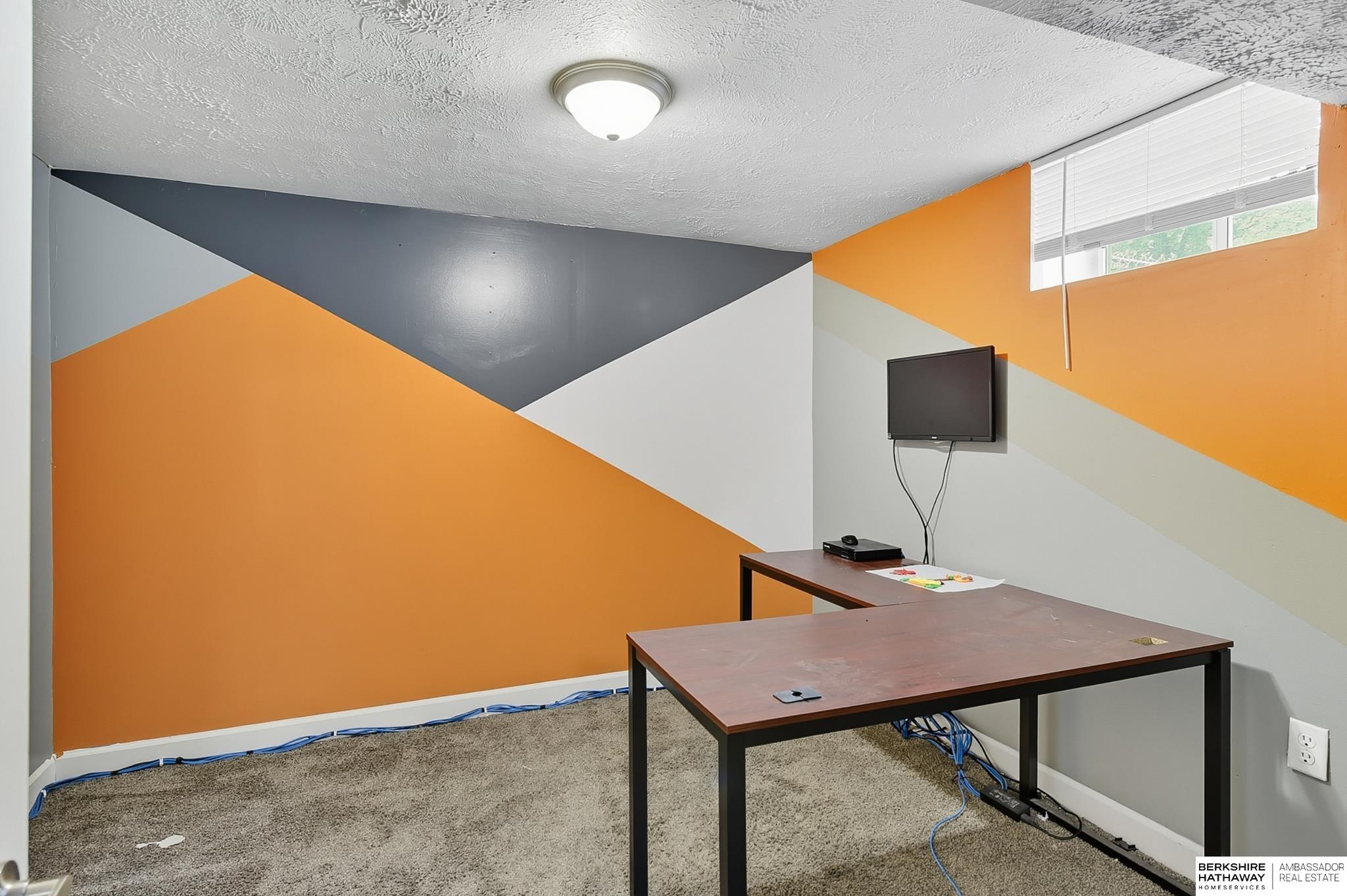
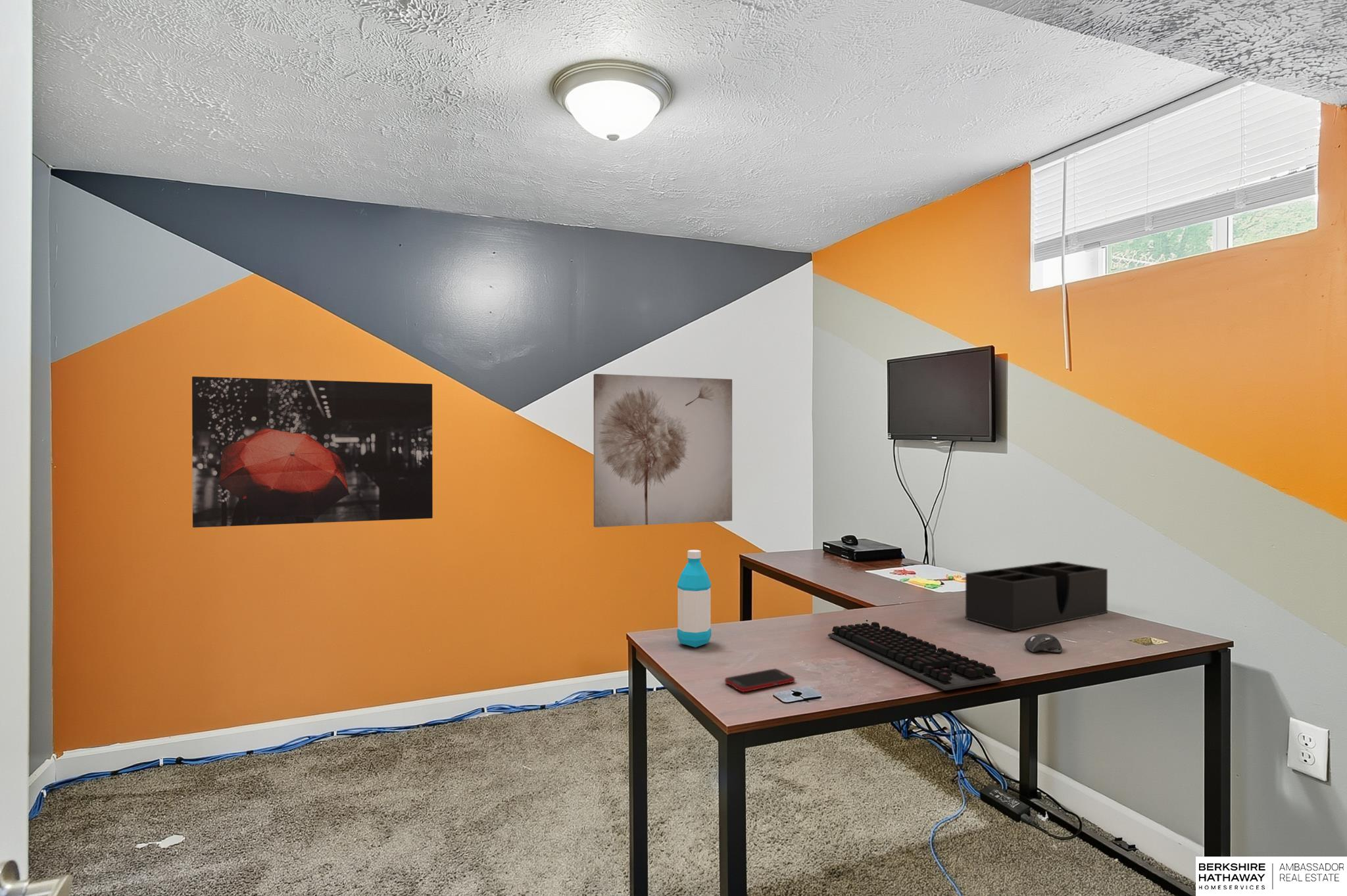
+ computer keyboard (905, 651)
+ computer mouse (1044, 642)
+ water bottle (694, 597)
+ wall art (320, 451)
+ desk organizer (1037, 593)
+ cell phone (760, 680)
+ wall art (665, 450)
